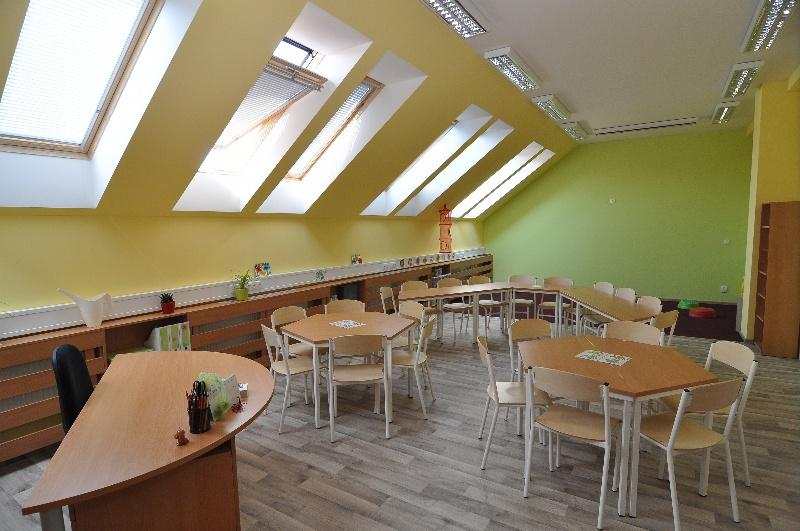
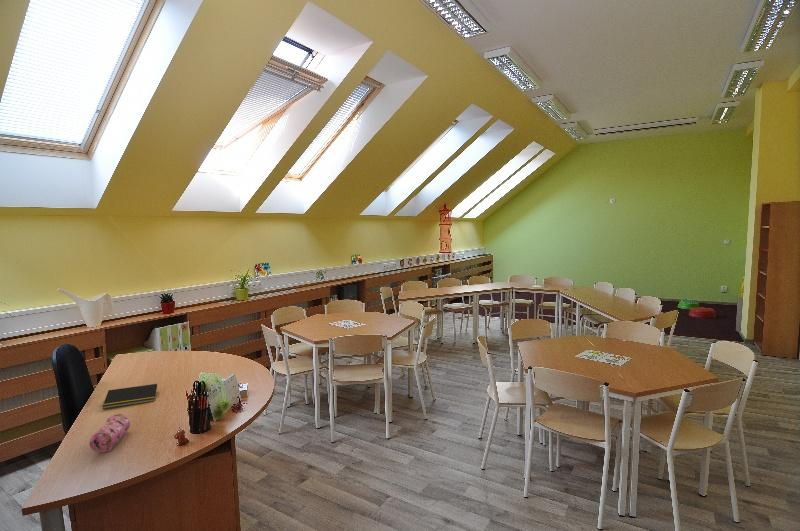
+ pencil case (110, 432)
+ notepad (131, 395)
